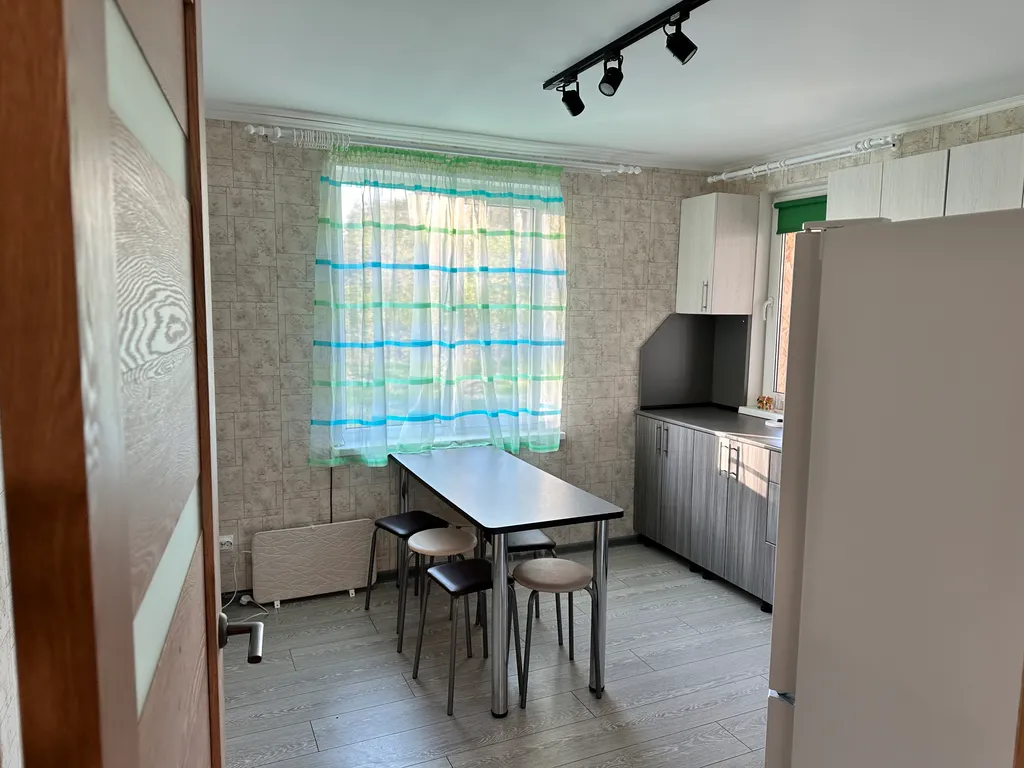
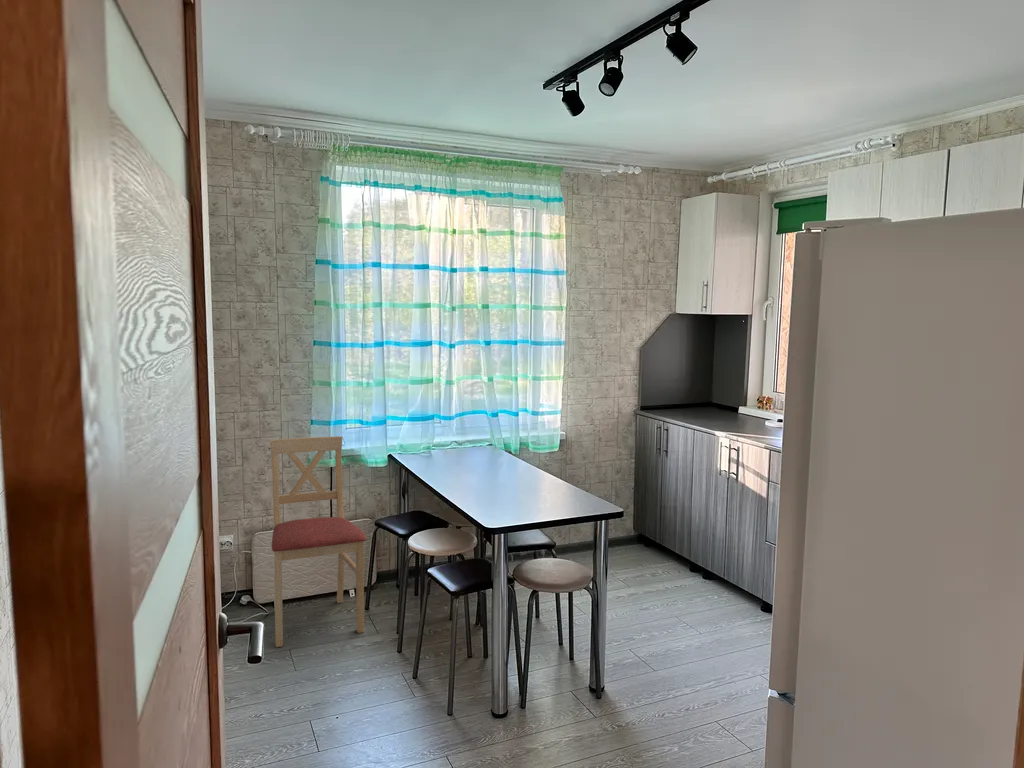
+ chair (314, 534)
